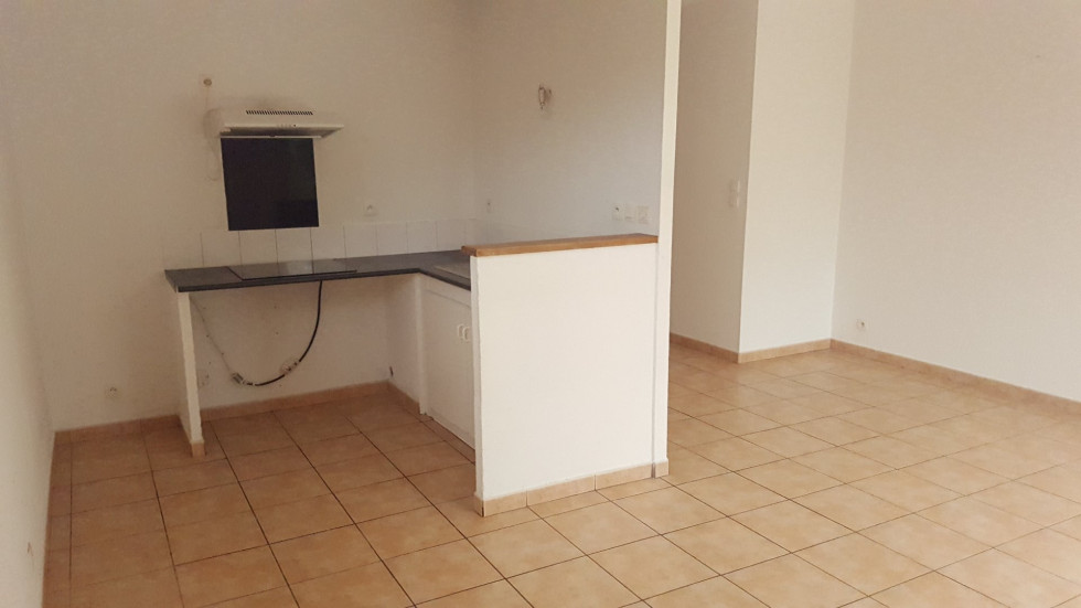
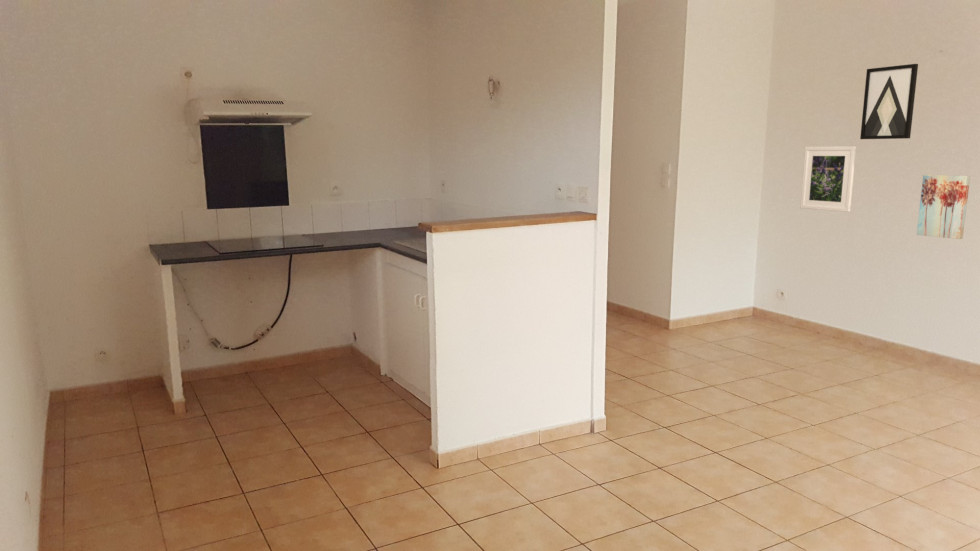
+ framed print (827, 178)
+ wall art (887, 103)
+ wall art (942, 206)
